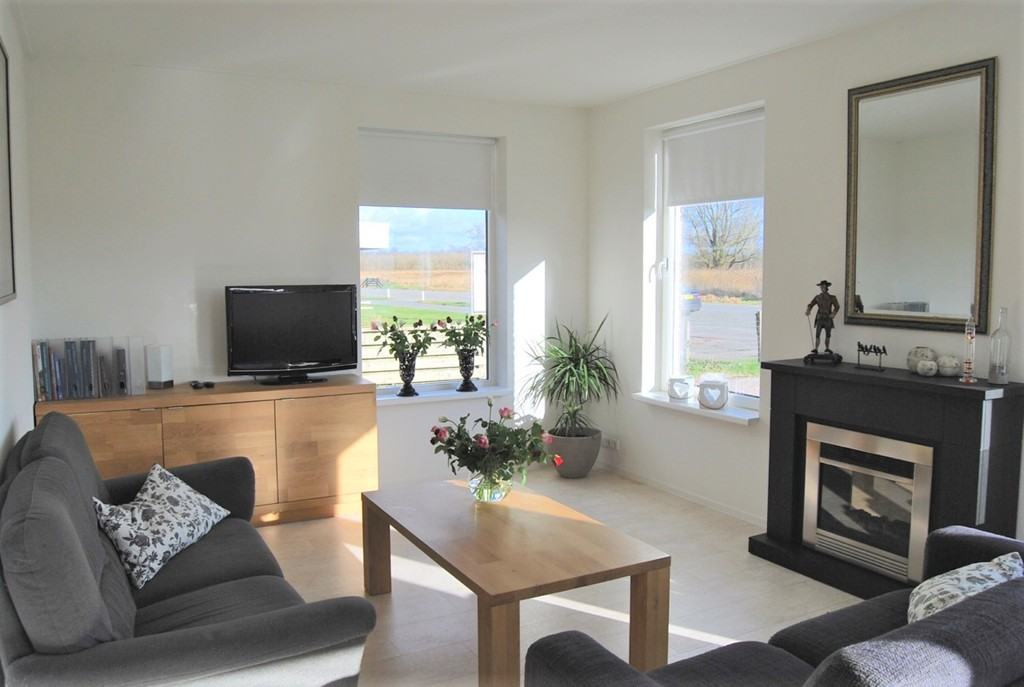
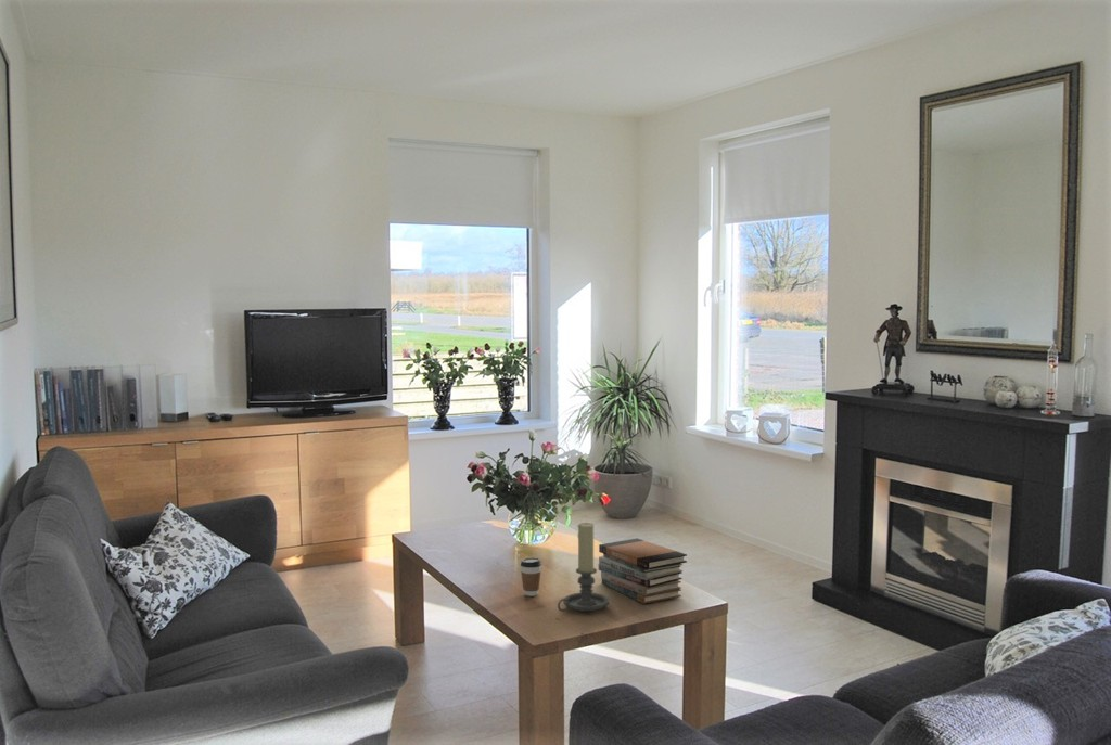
+ coffee cup (531, 577)
+ candle holder (582, 565)
+ book stack (640, 569)
